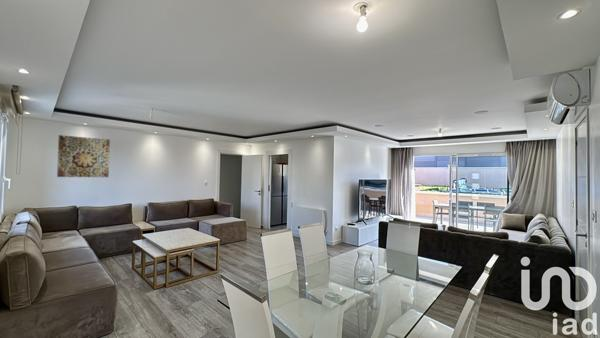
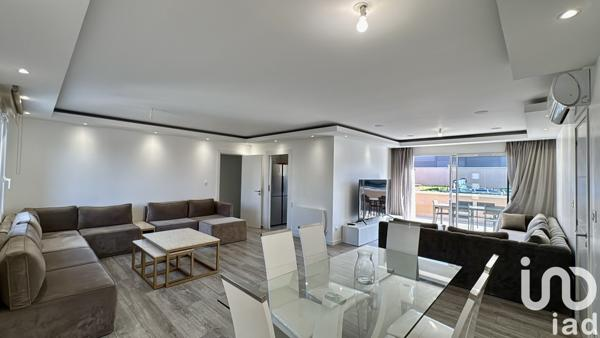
- wall art (84, 157)
